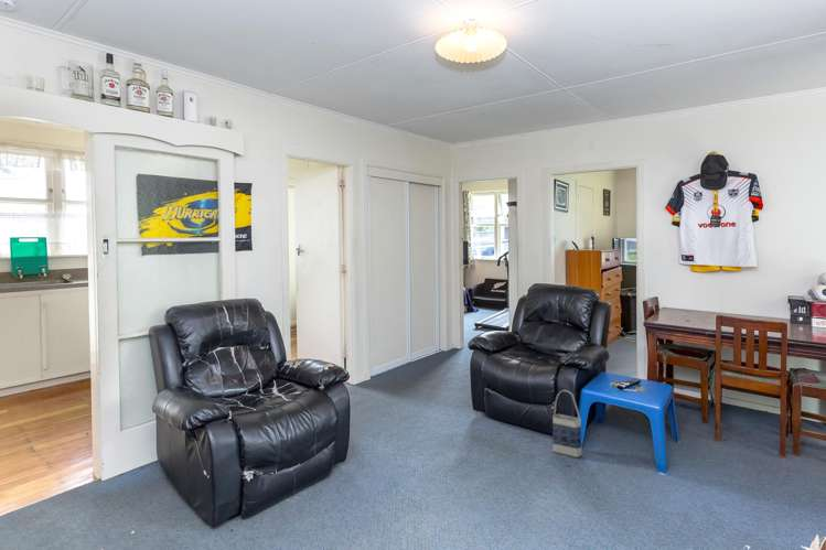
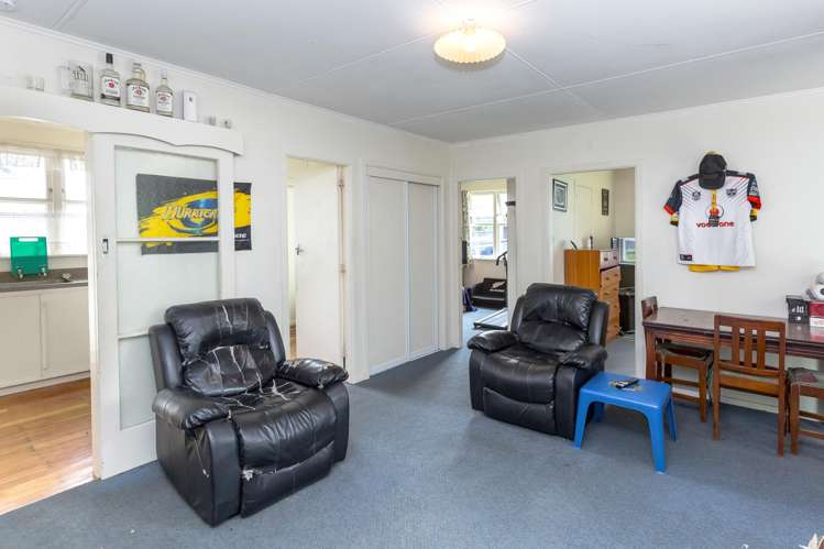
- bag (566, 421)
